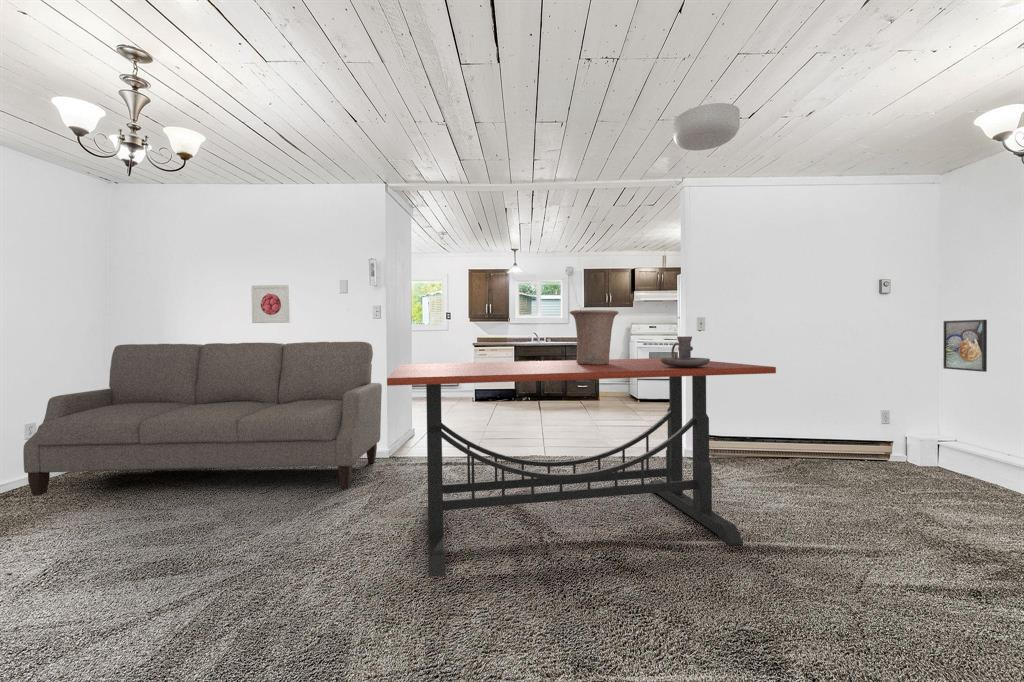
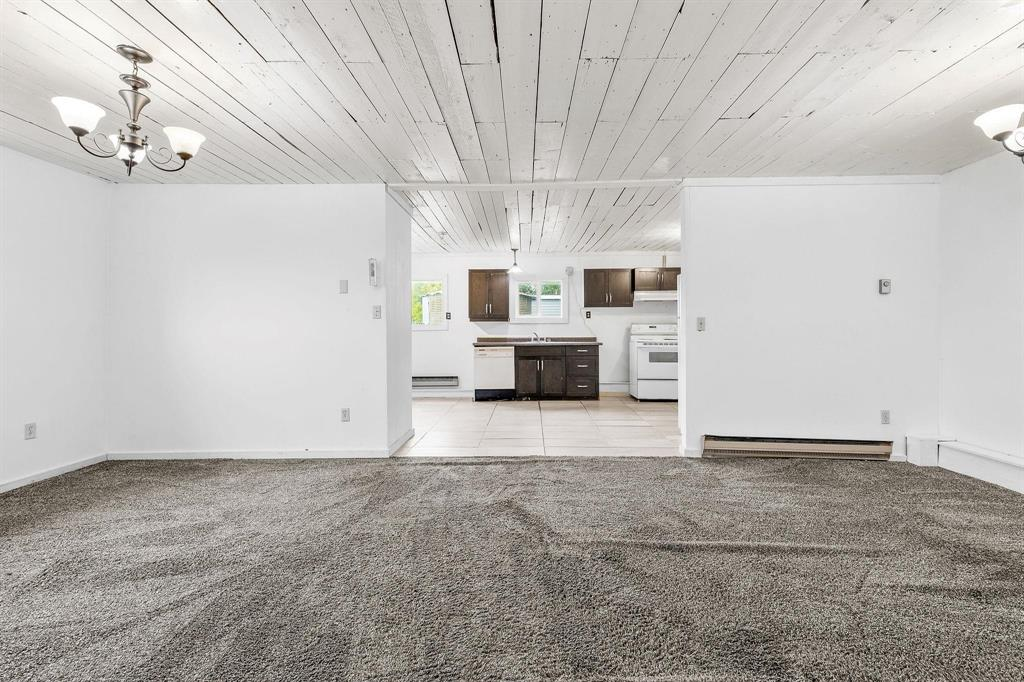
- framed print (271, 304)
- dining table (569, 460)
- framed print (964, 345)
- ceiling light (705, 130)
- sofa (225, 409)
- candle holder (682, 351)
- vase (594, 336)
